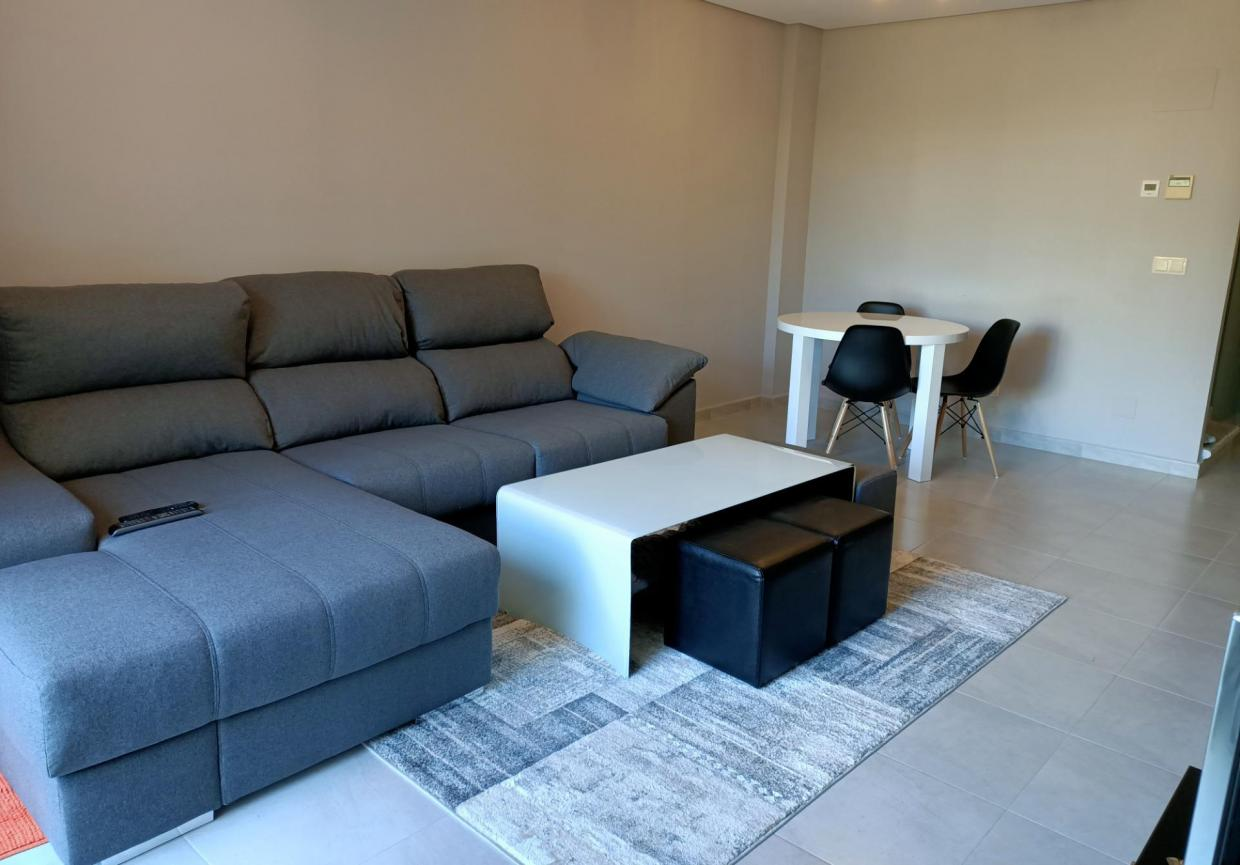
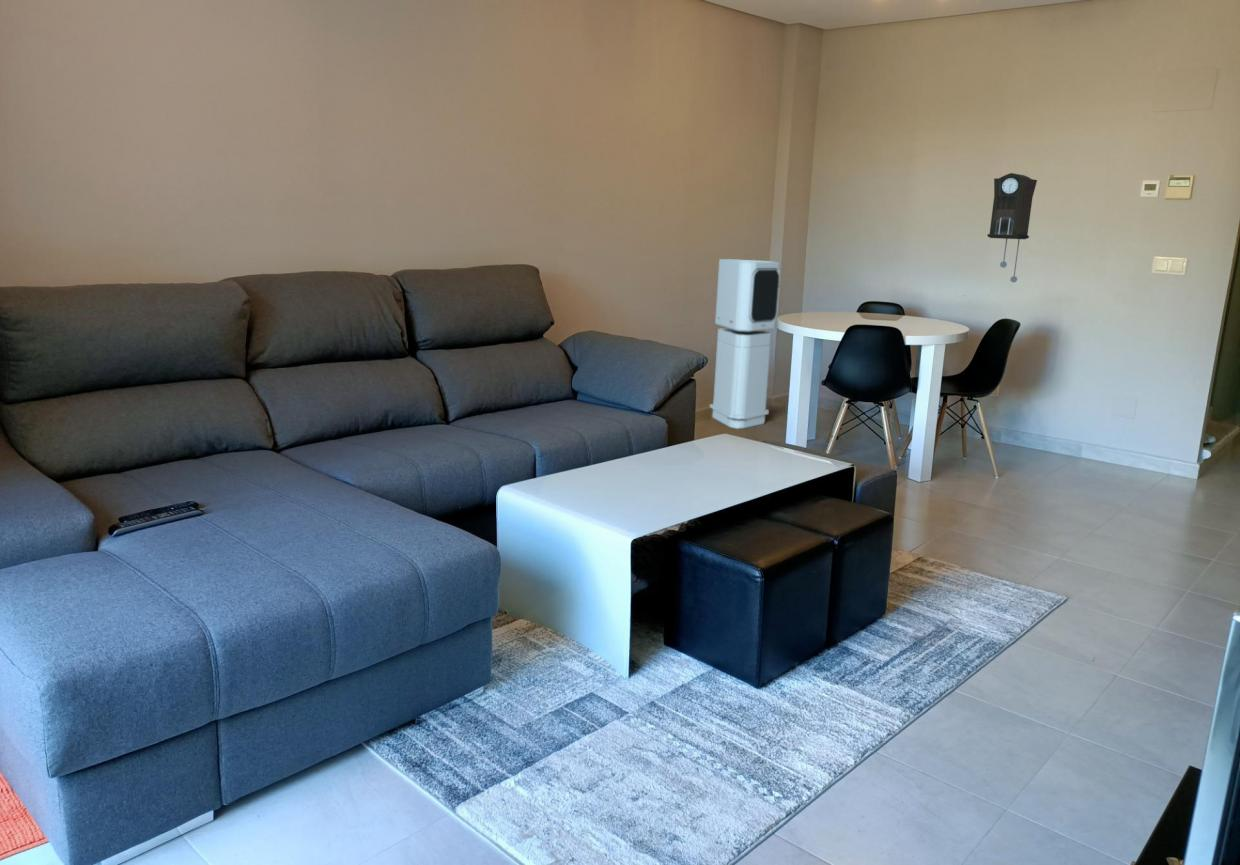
+ pendulum clock (1009, 228)
+ air purifier (738, 342)
